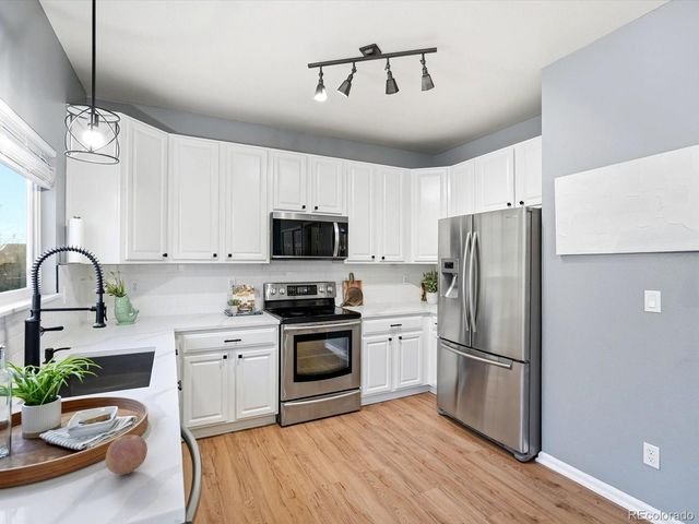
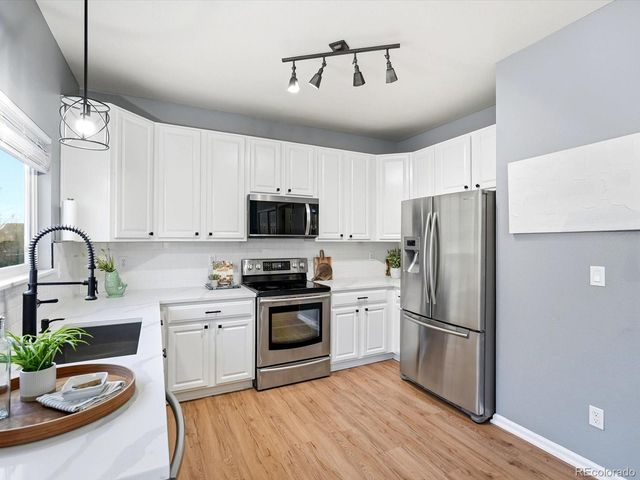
- fruit (126, 454)
